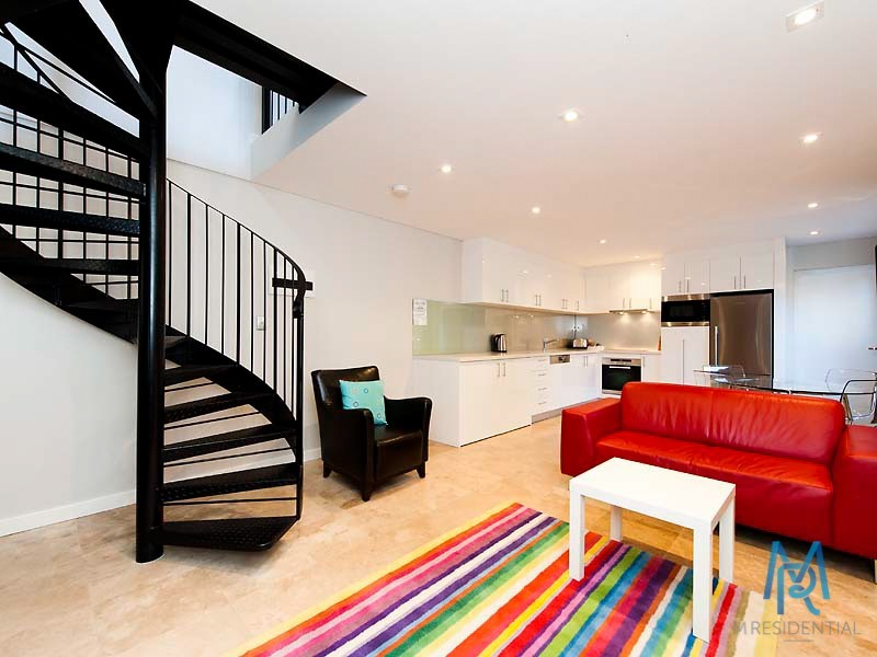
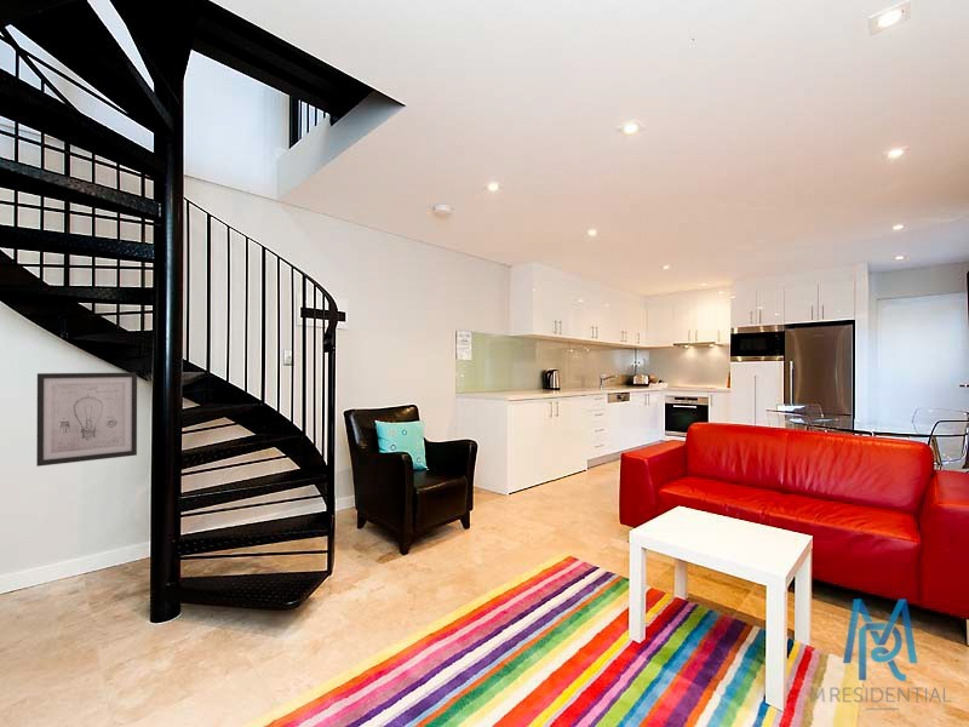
+ wall art (90, 416)
